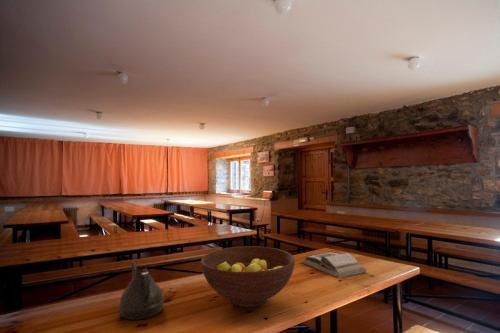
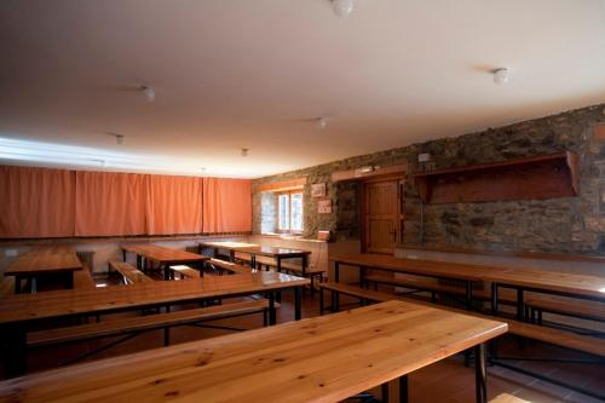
- teapot (140, 286)
- book (332, 260)
- fruit bowl (248, 278)
